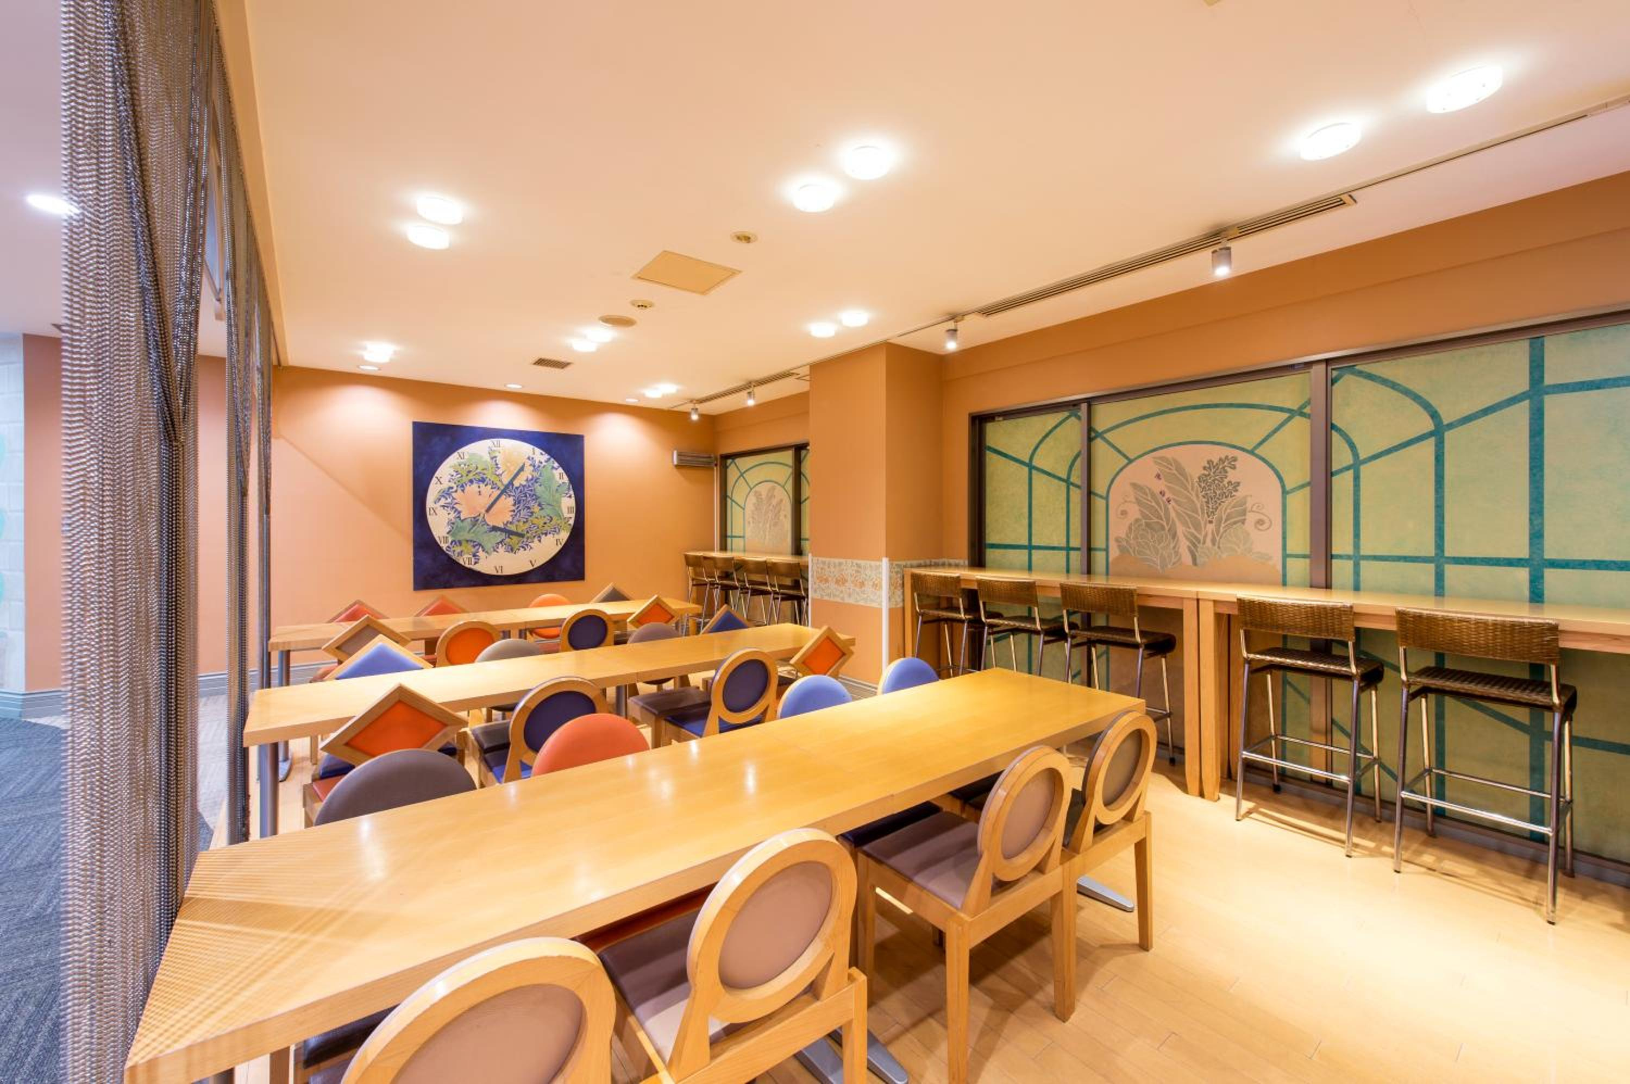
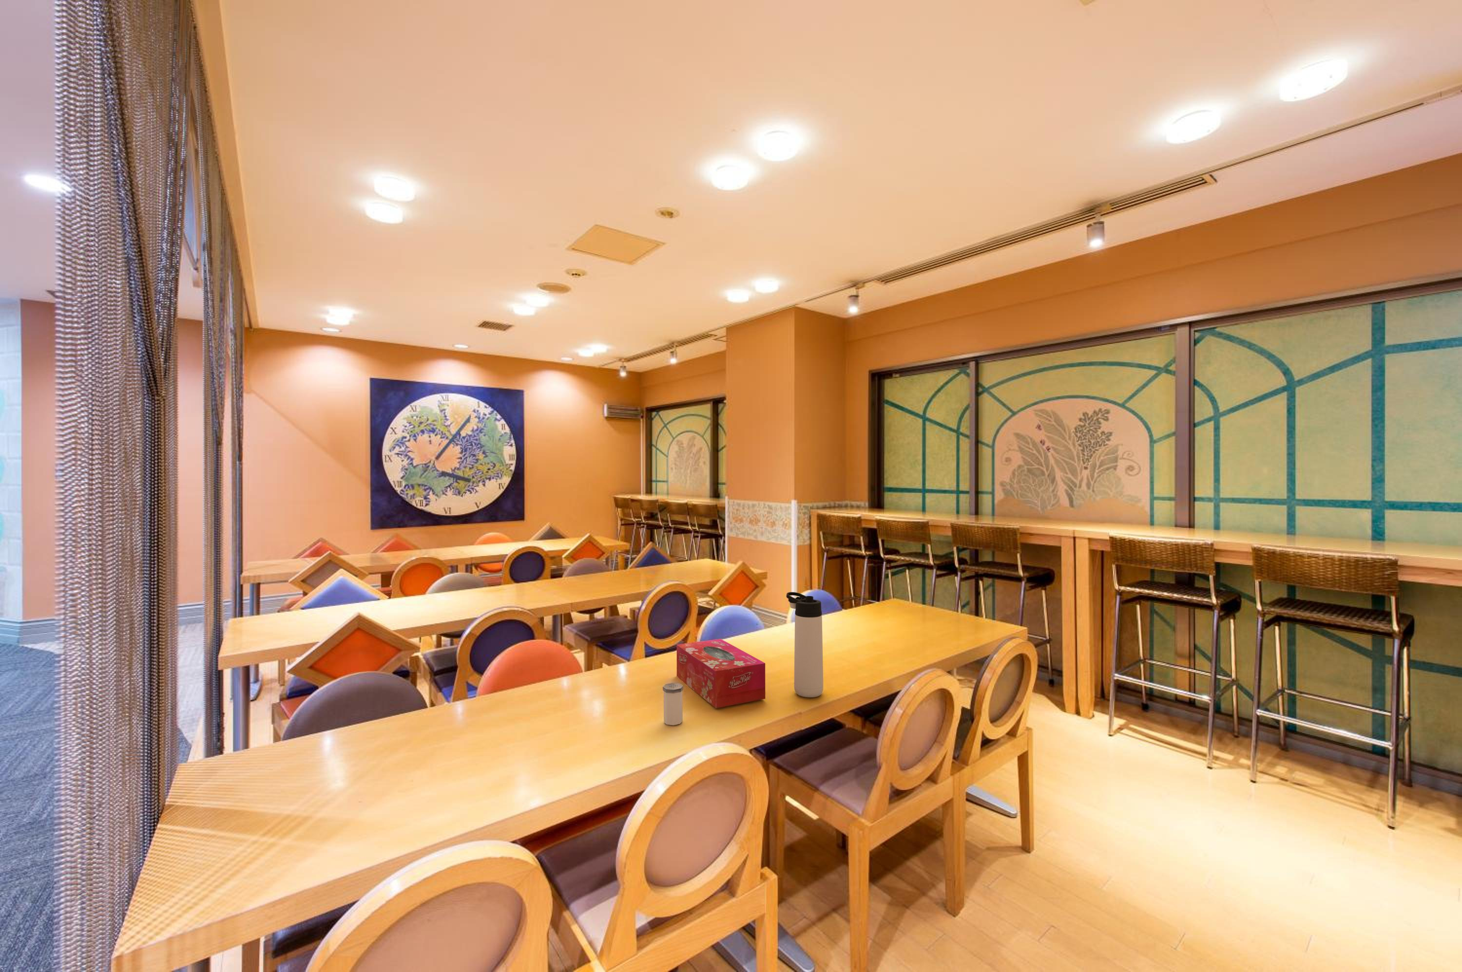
+ thermos bottle (803, 643)
+ salt shaker (673, 704)
+ tissue box (719, 670)
